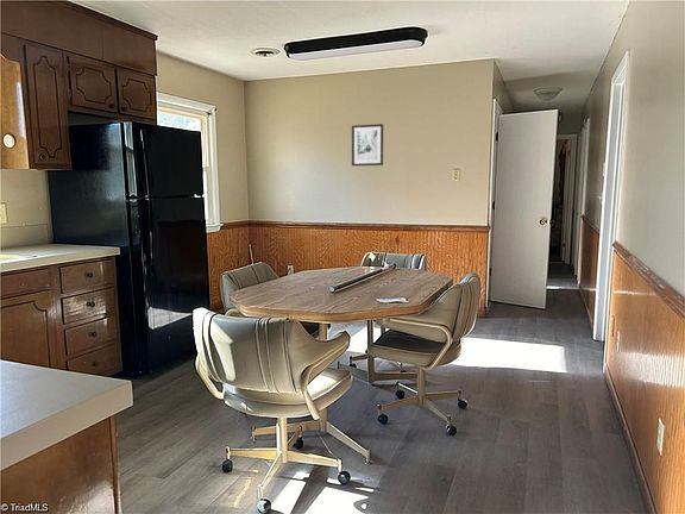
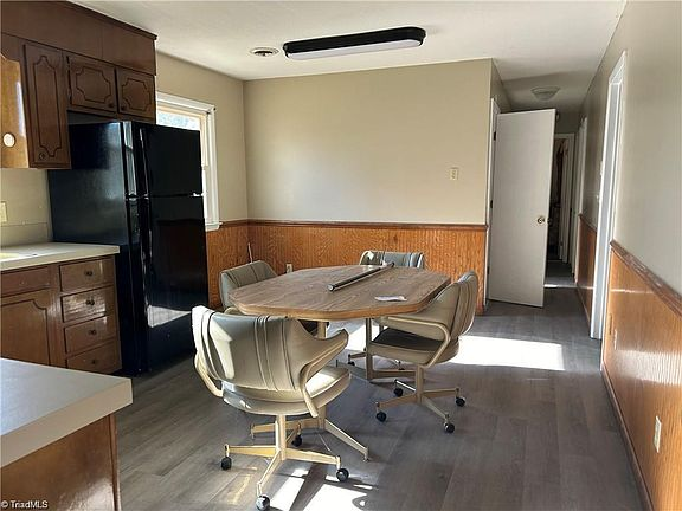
- wall art (366, 145)
